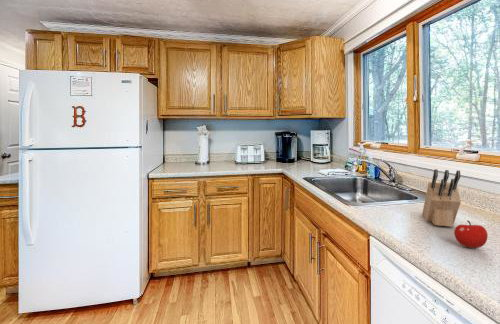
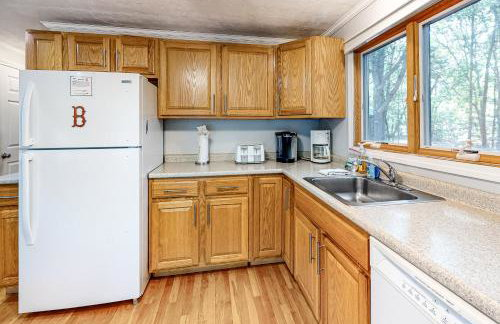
- knife block (440, 195)
- apple (470, 234)
